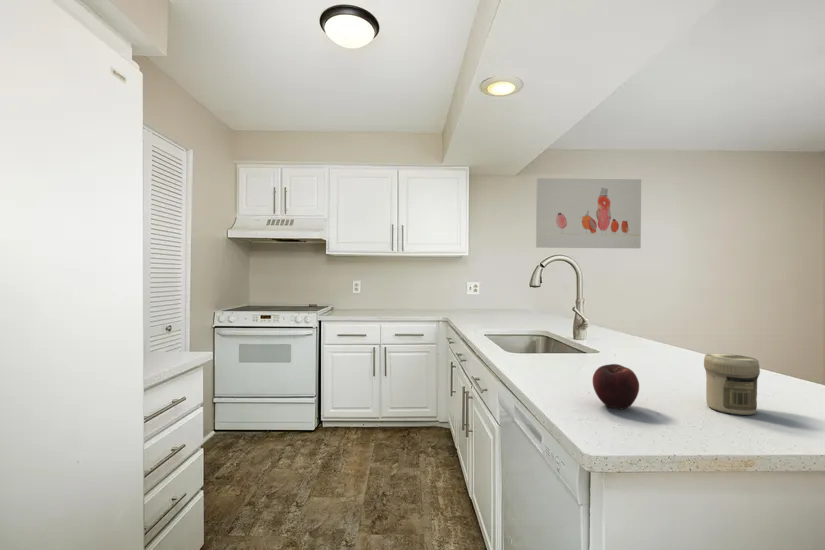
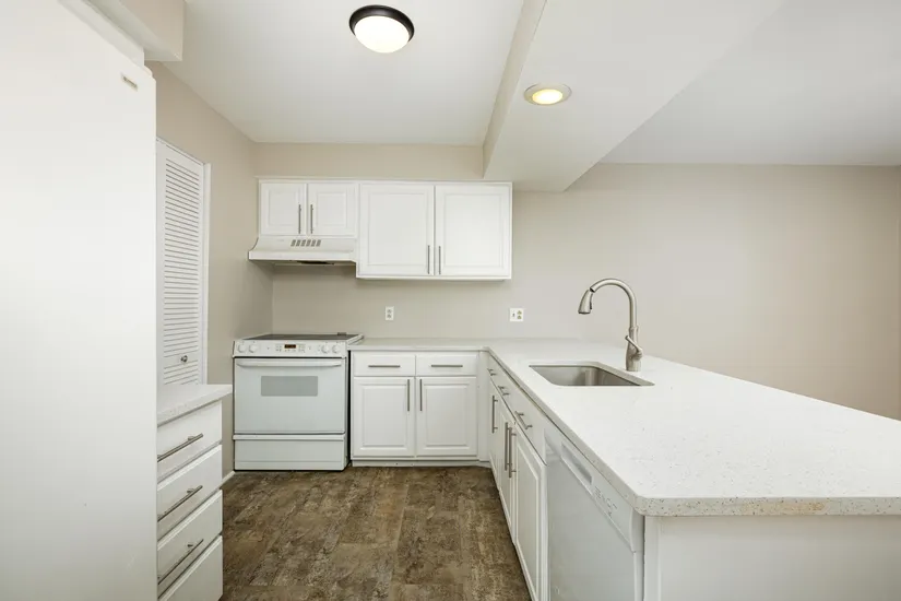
- jar (730, 382)
- wall art (588, 213)
- fruit (614, 385)
